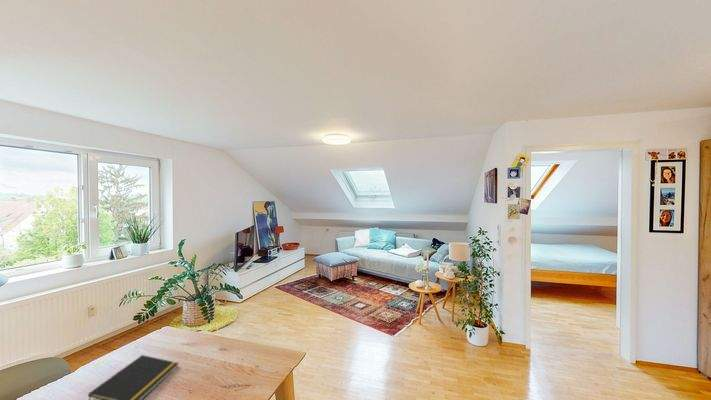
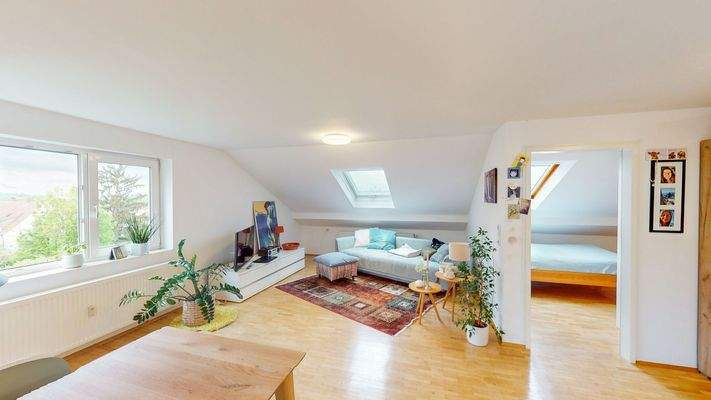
- notepad (138, 378)
